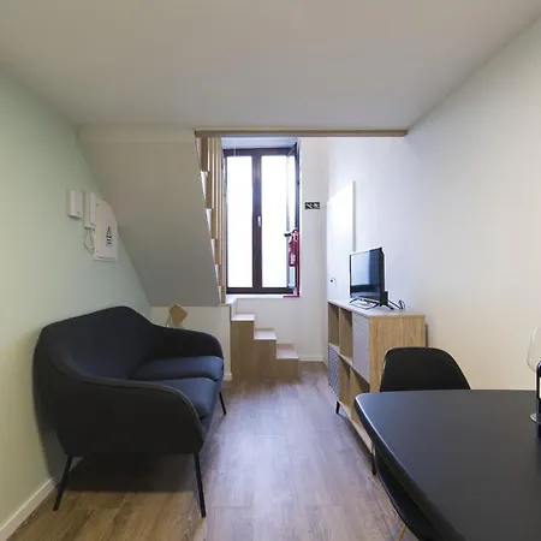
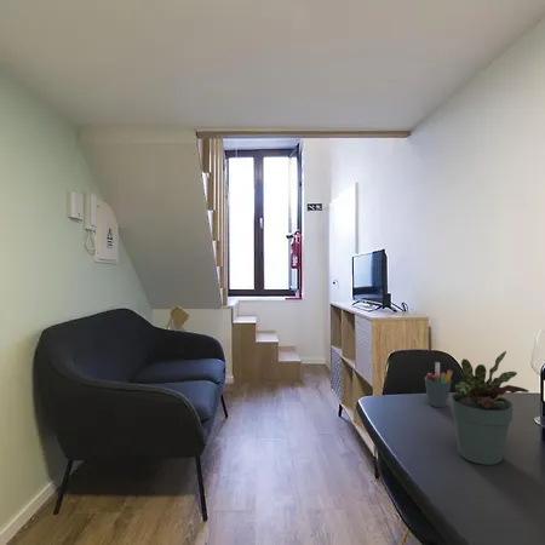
+ pen holder (437, 384)
+ potted plant (489, 406)
